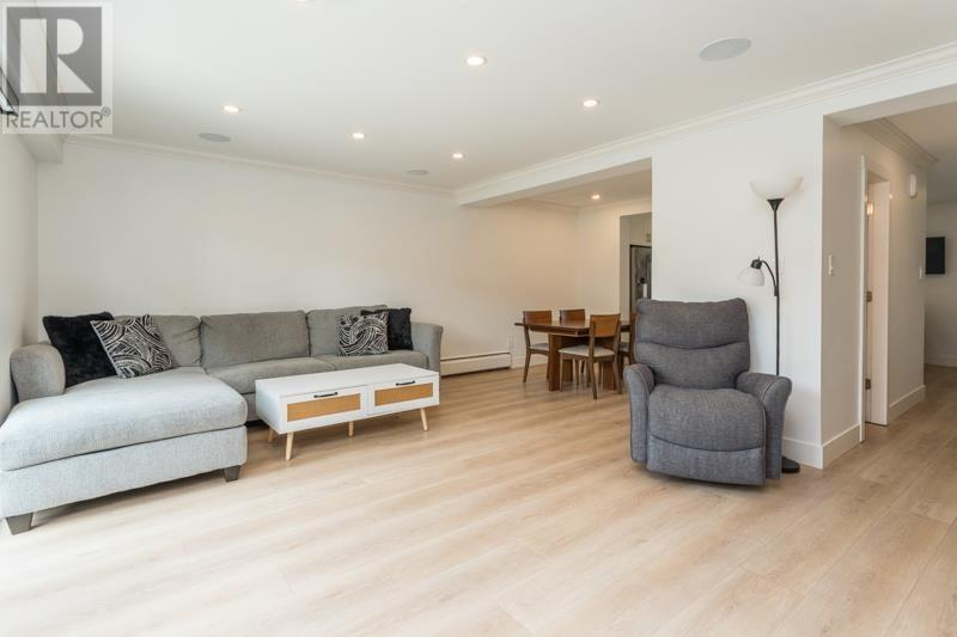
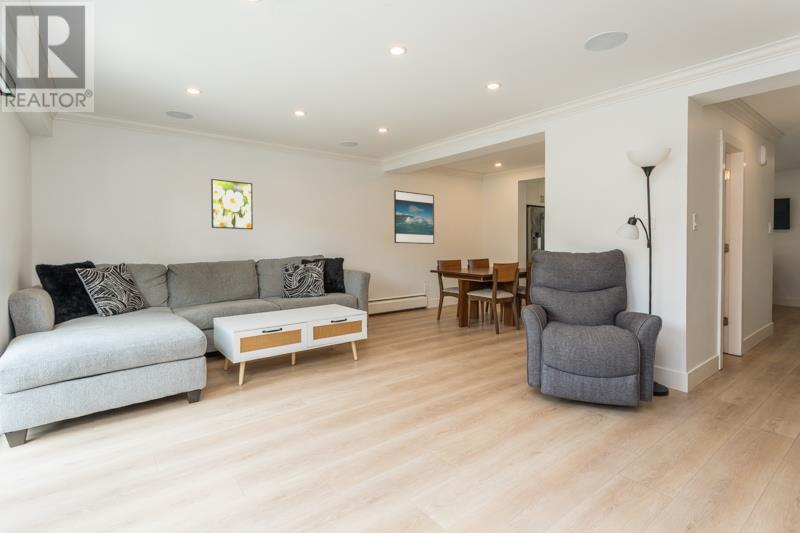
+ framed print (232, 204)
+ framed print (414, 218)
